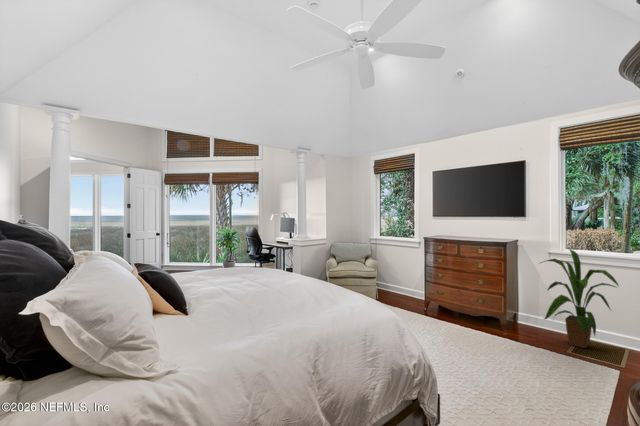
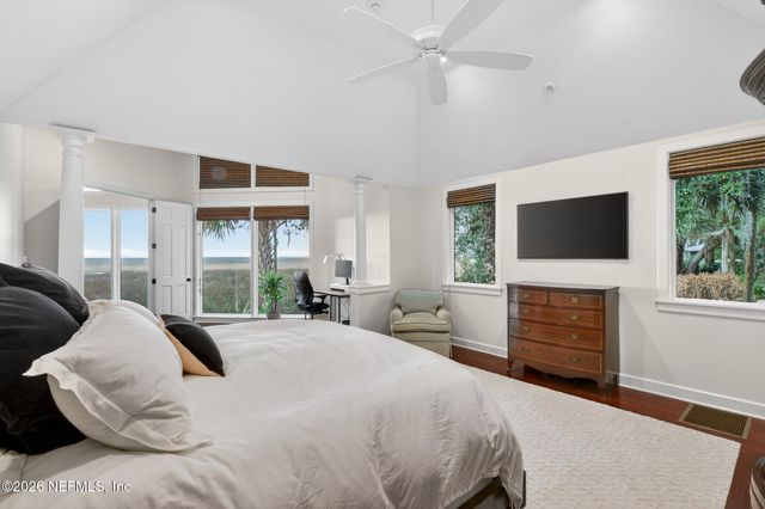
- house plant (575, 299)
